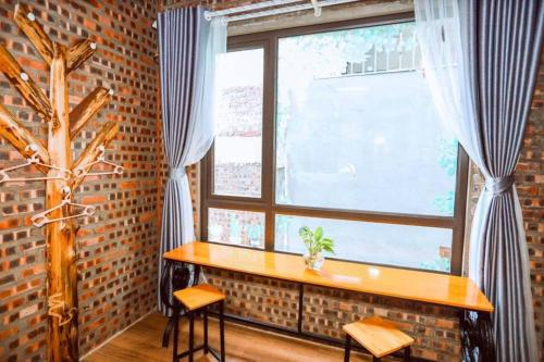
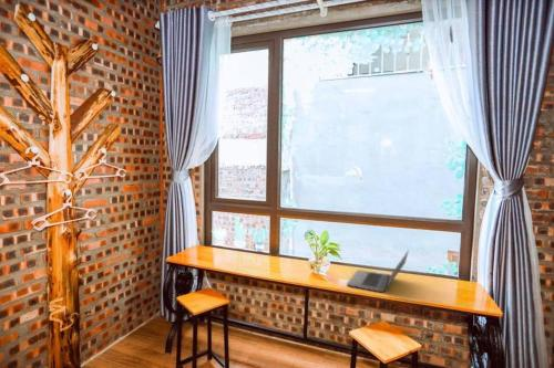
+ laptop (376, 272)
